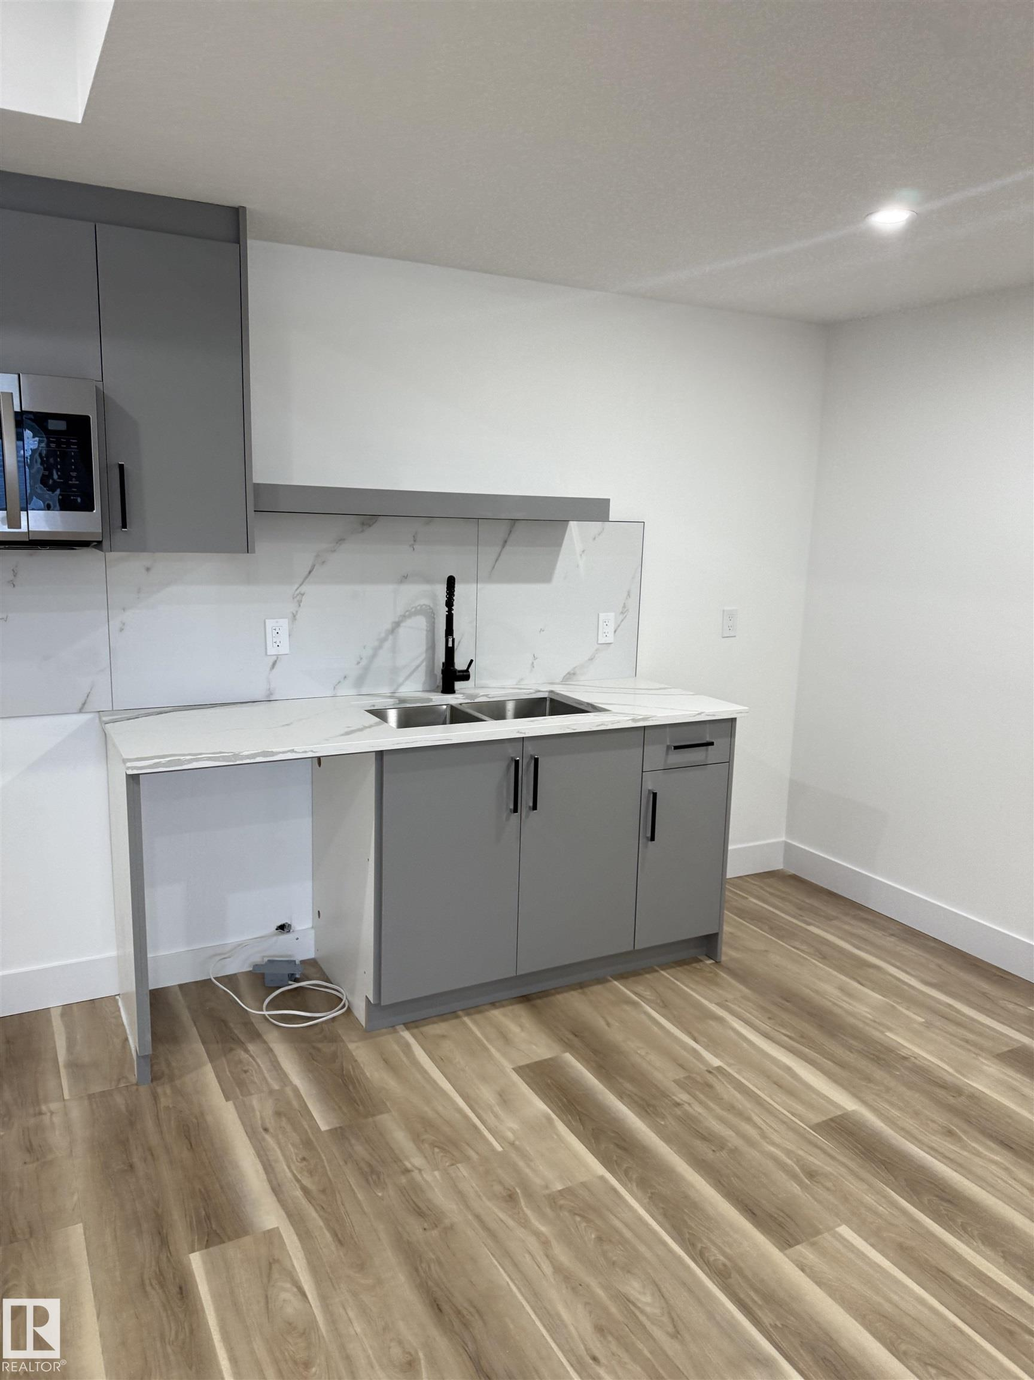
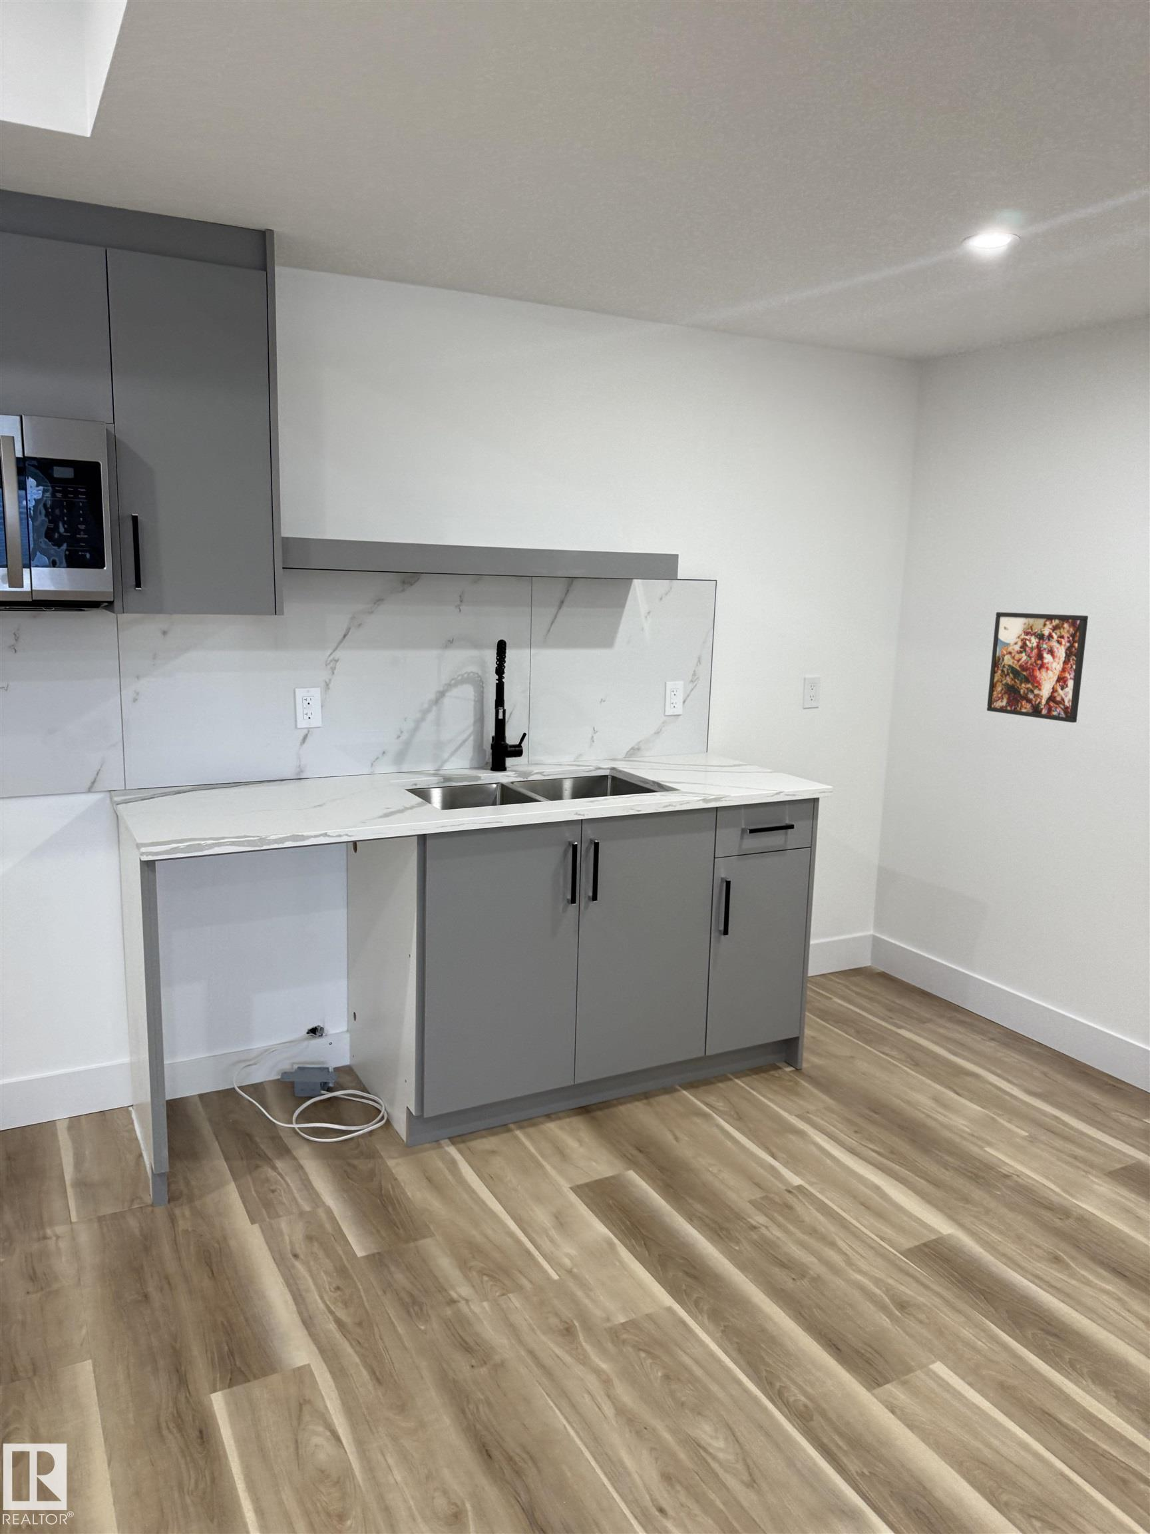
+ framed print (1035, 666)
